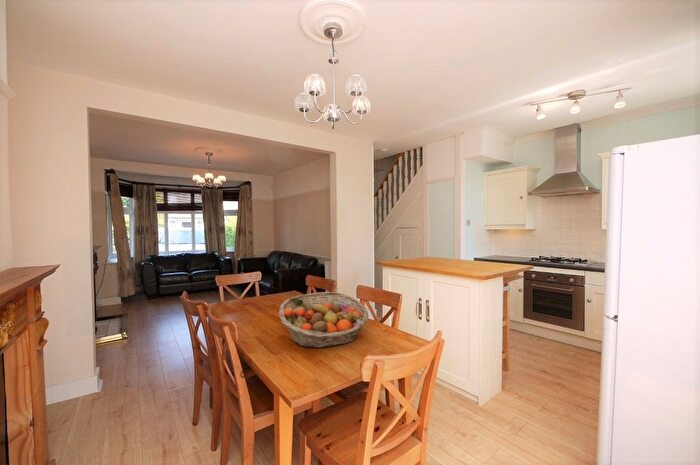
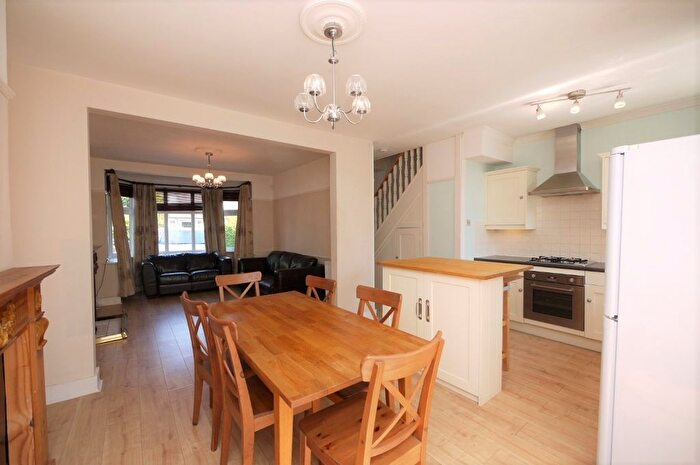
- fruit basket (324, 317)
